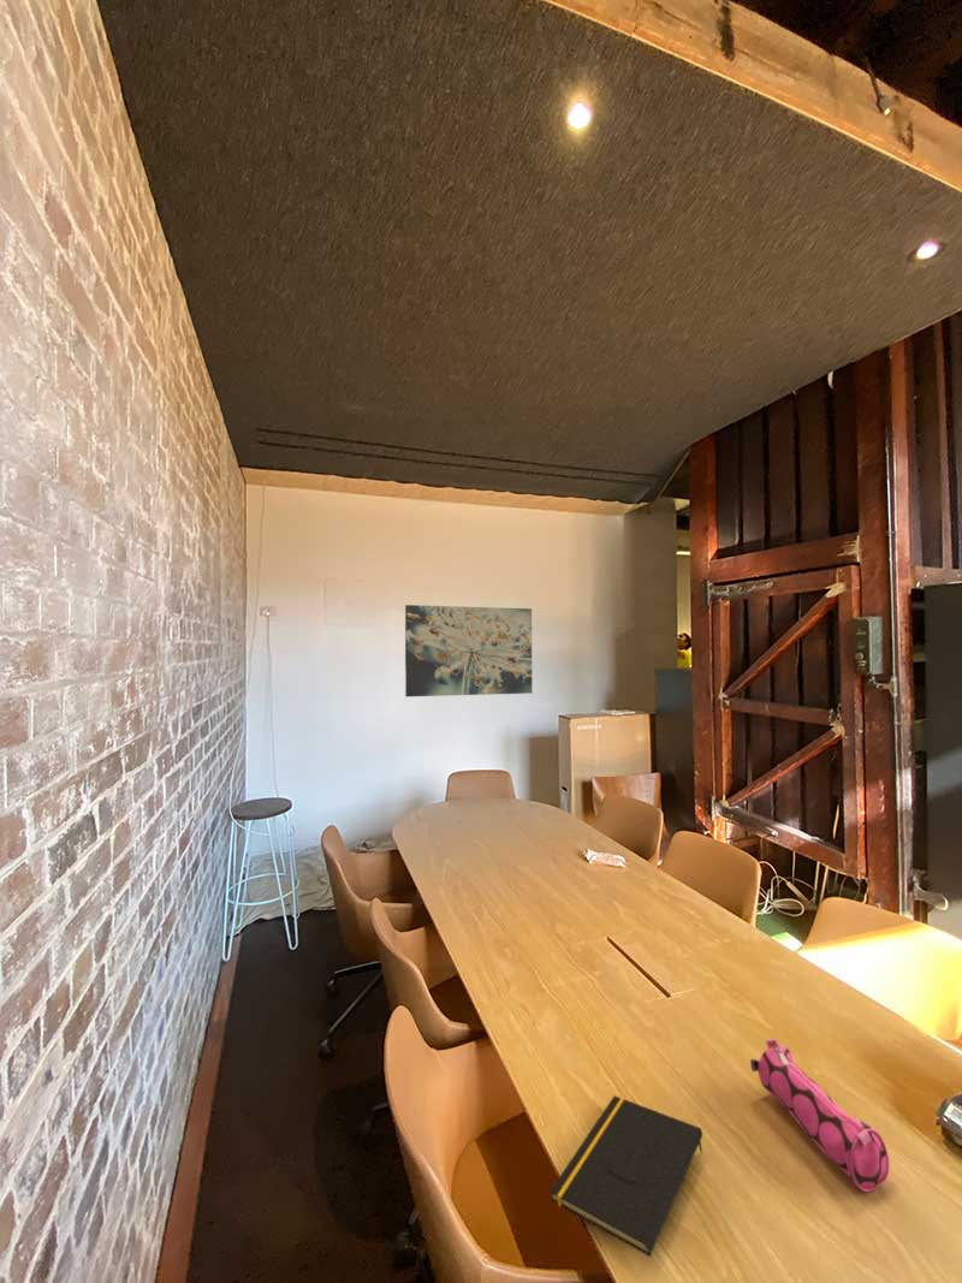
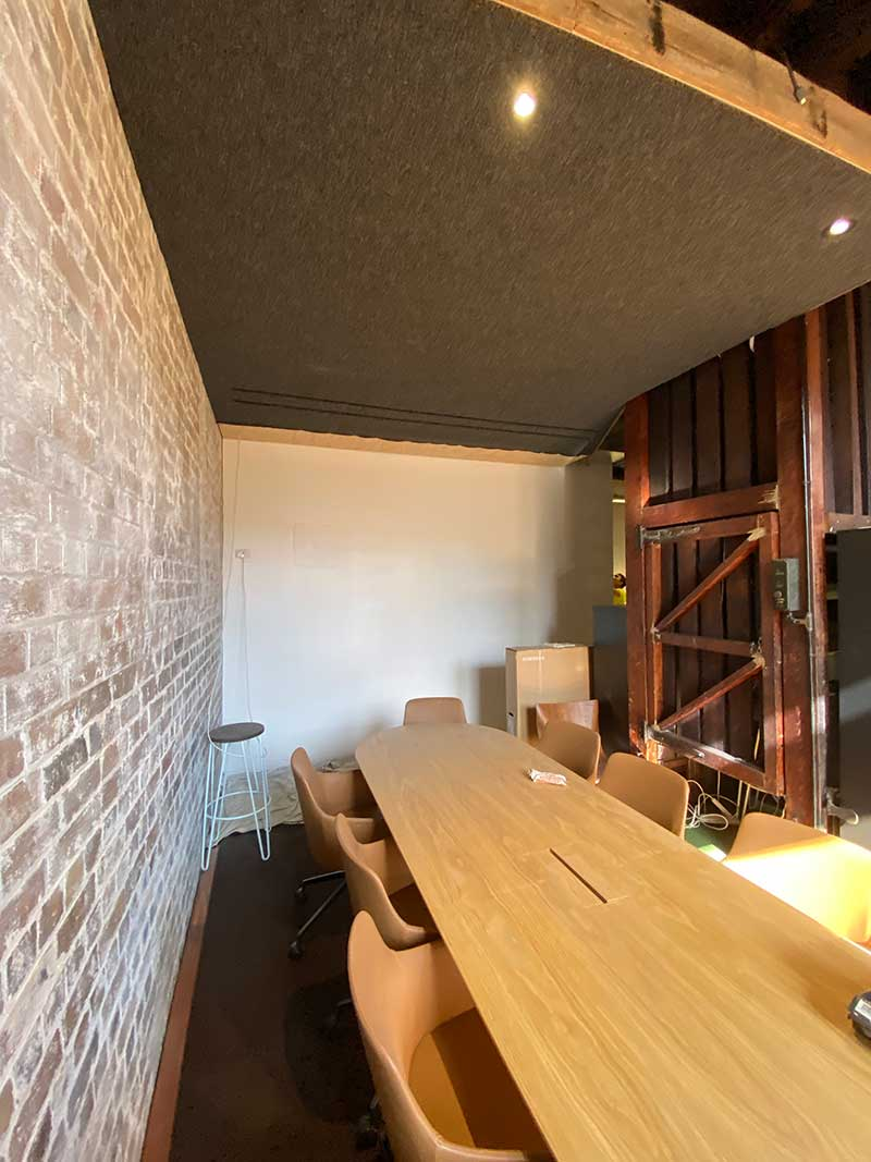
- notepad (629, 1163)
- pencil case (816, 1106)
- wall art (470, 651)
